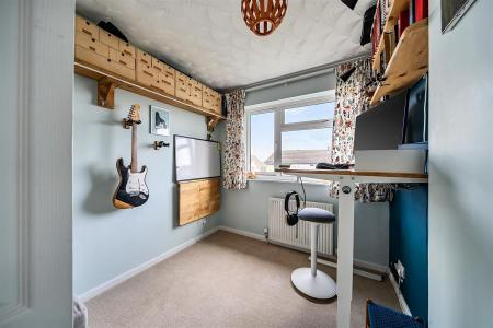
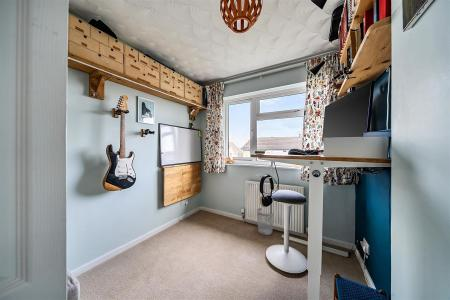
+ wastebasket (265, 221)
